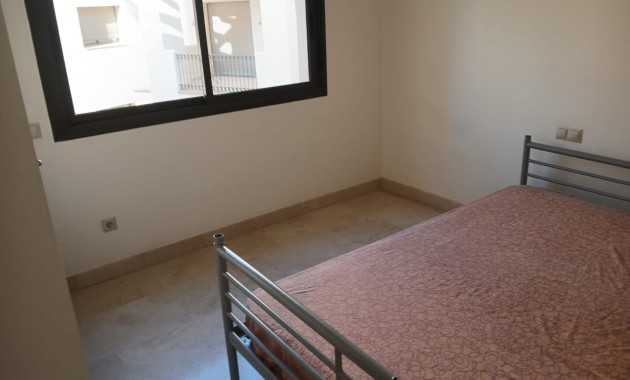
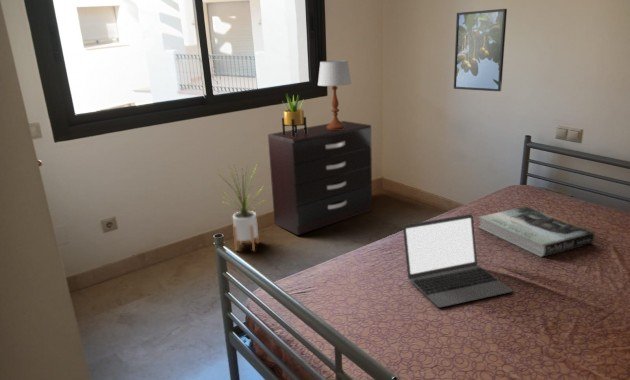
+ house plant (243, 204)
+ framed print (478, 51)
+ dresser (323, 175)
+ table lamp (334, 94)
+ potted plant (293, 113)
+ book (533, 229)
+ laptop (456, 257)
